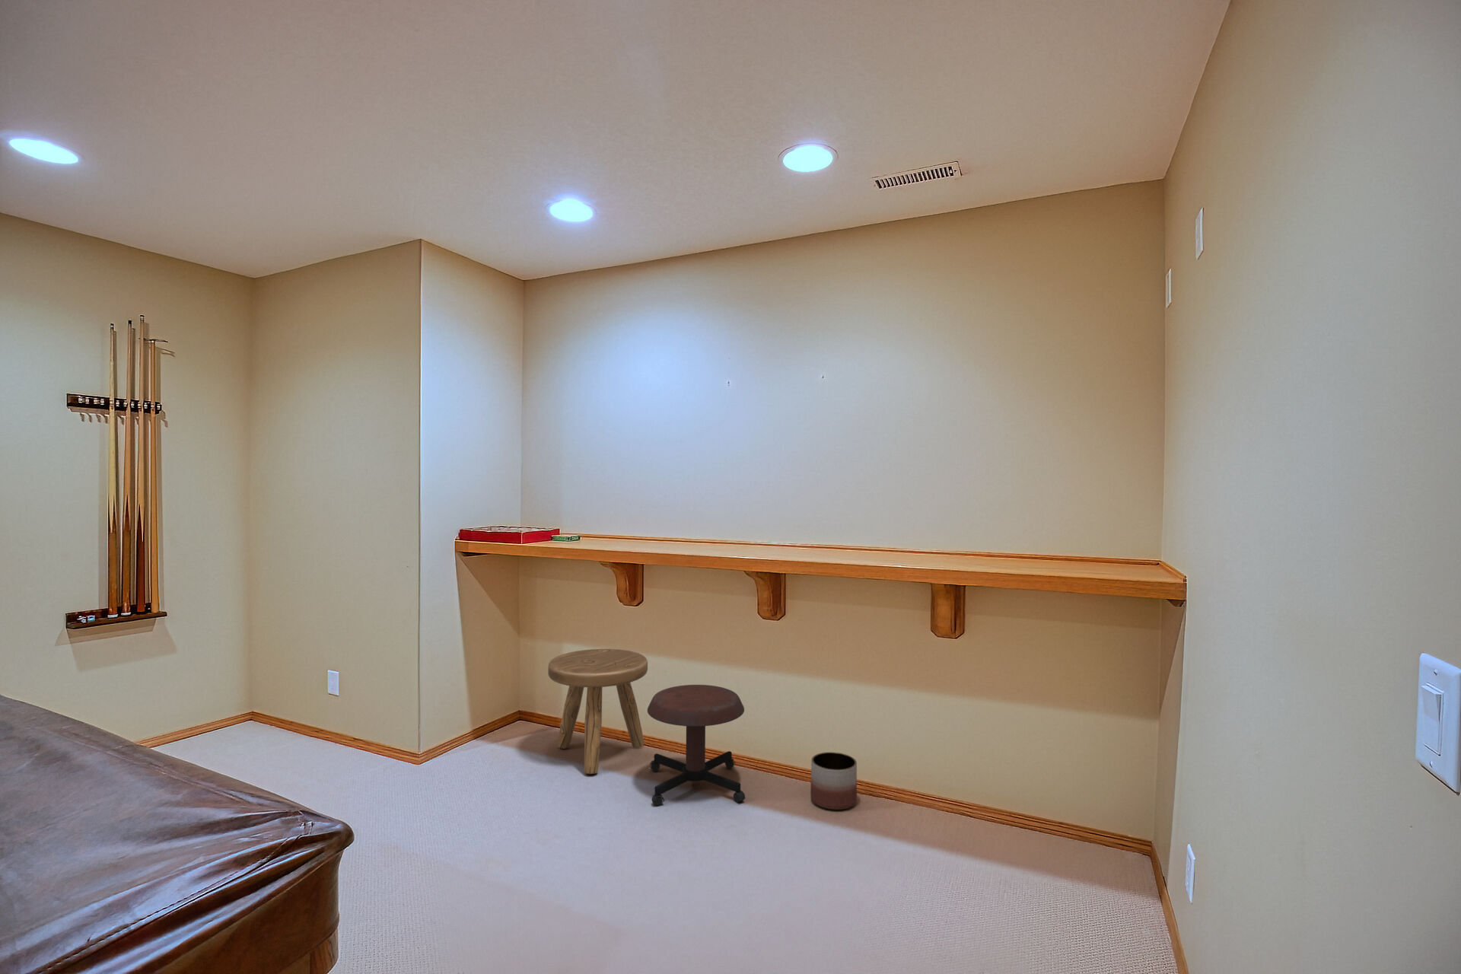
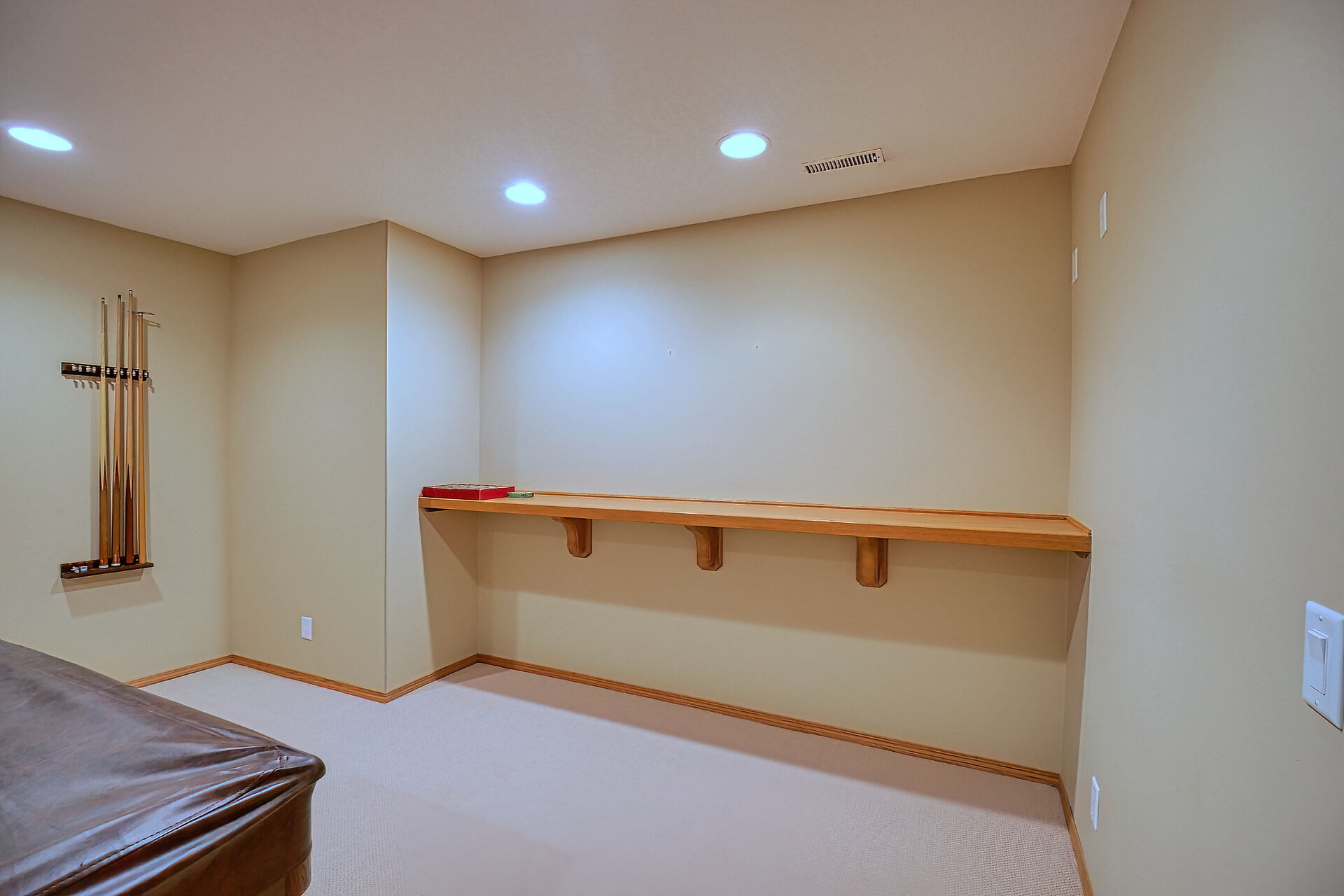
- planter (833, 781)
- stool (696, 740)
- stool (598, 707)
